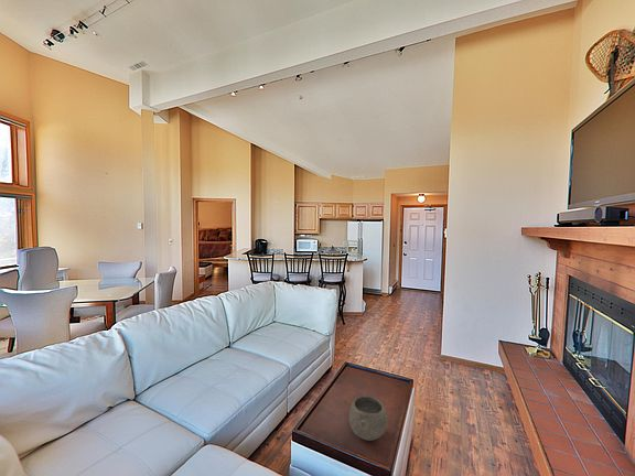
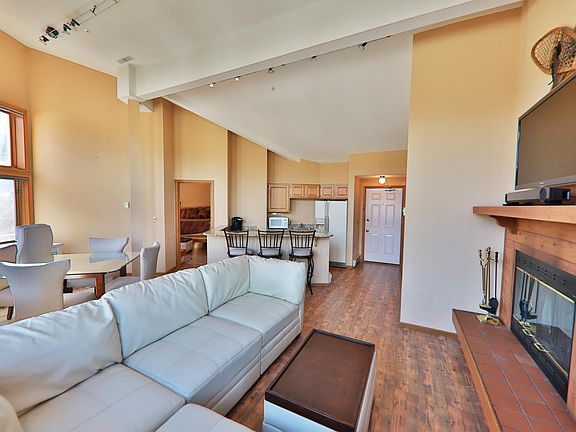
- bowl (367, 419)
